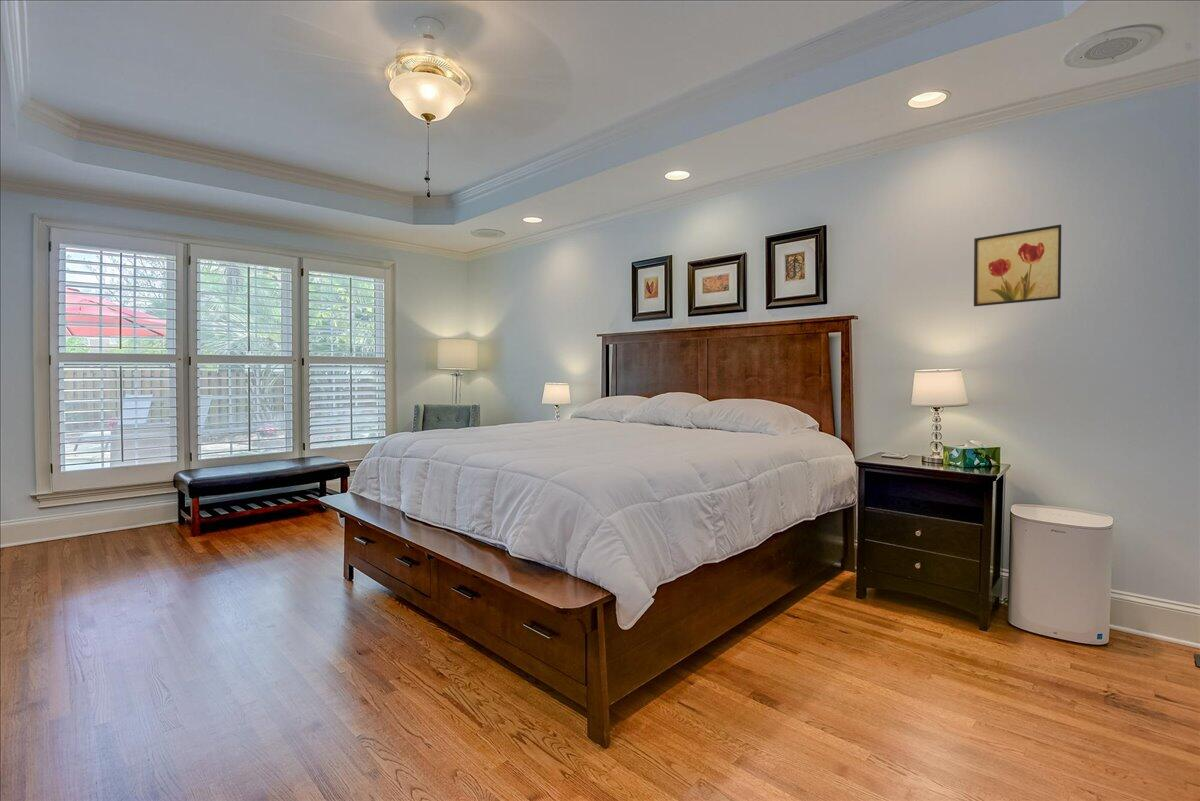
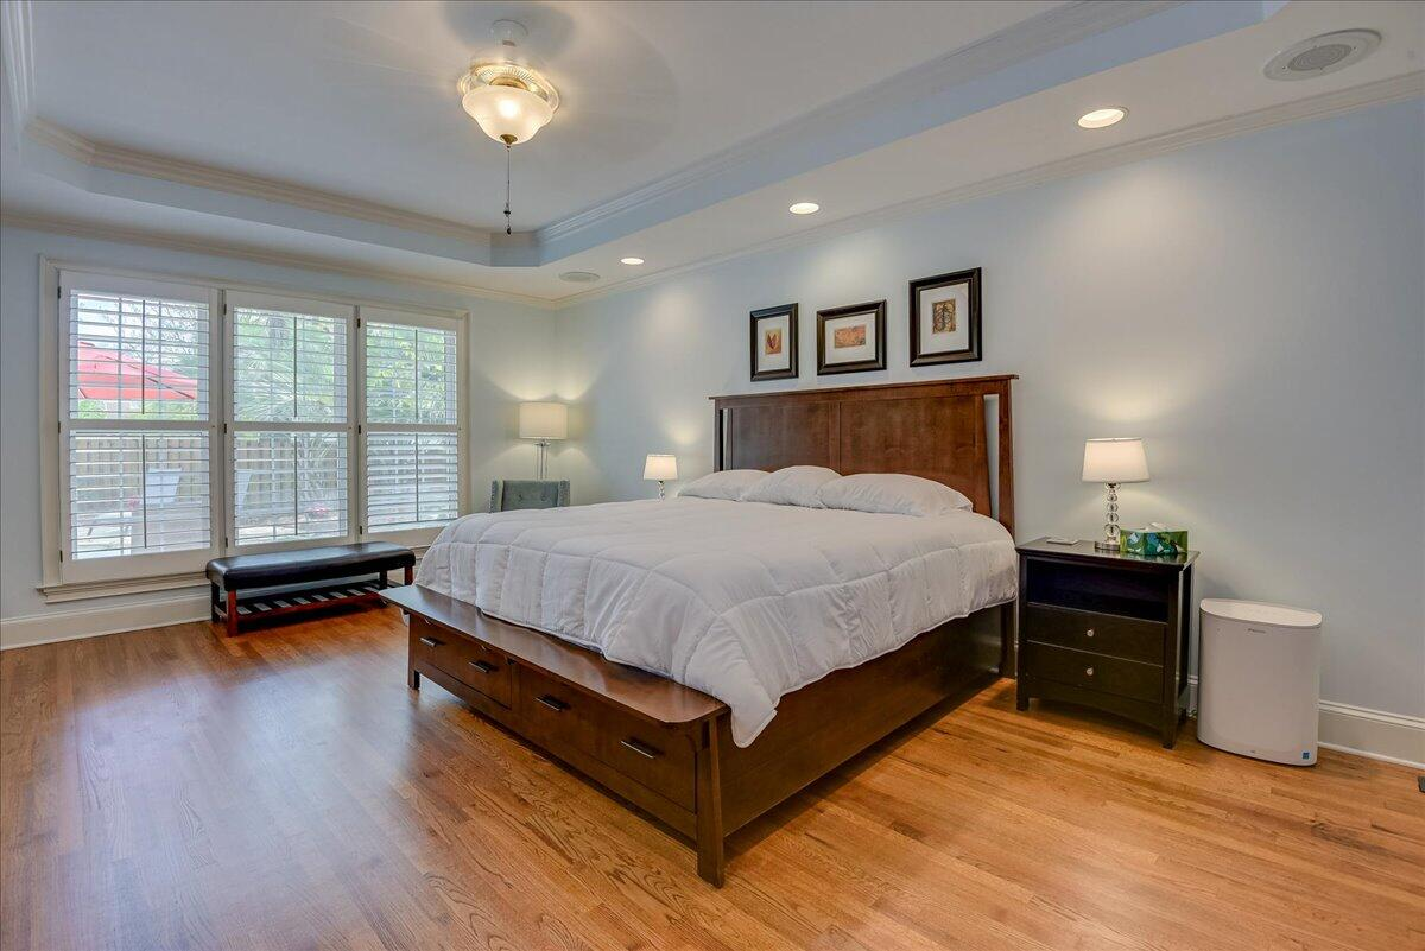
- wall art (1016, 267)
